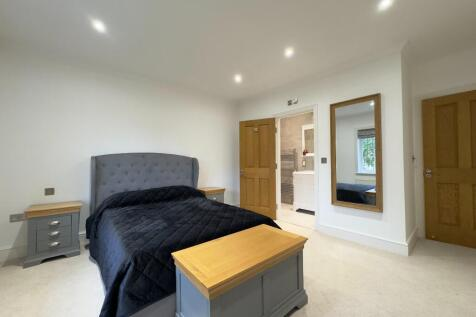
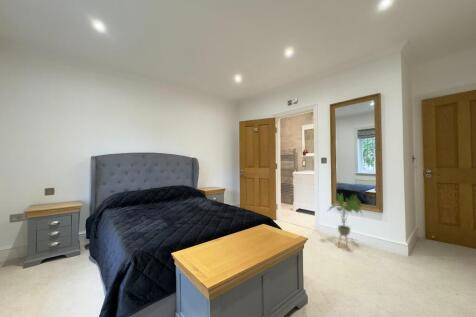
+ house plant (345, 220)
